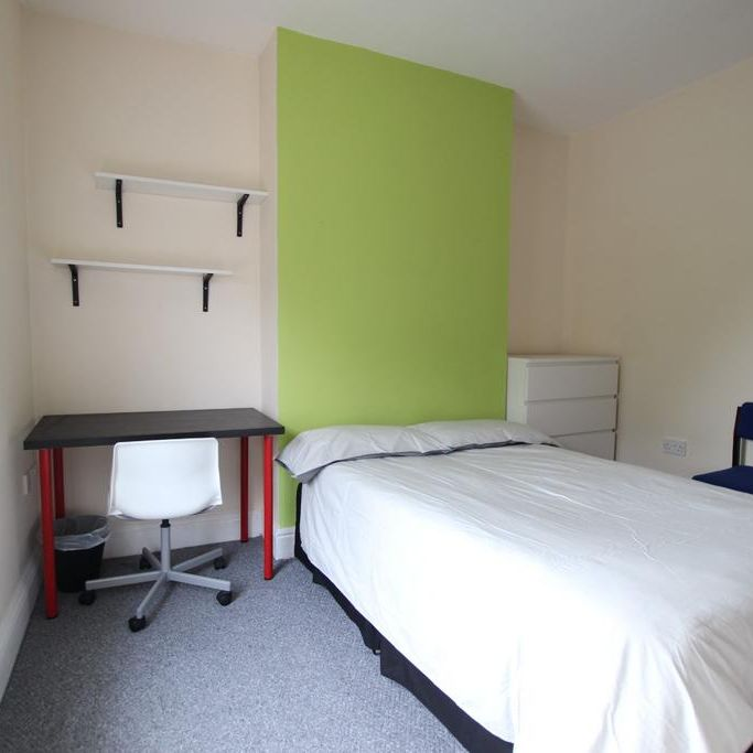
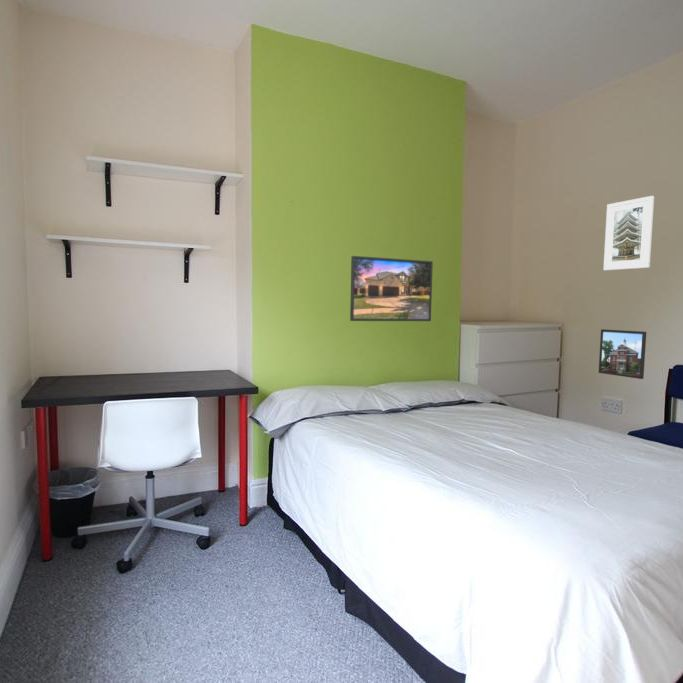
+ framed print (392, 290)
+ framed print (621, 353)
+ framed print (627, 234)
